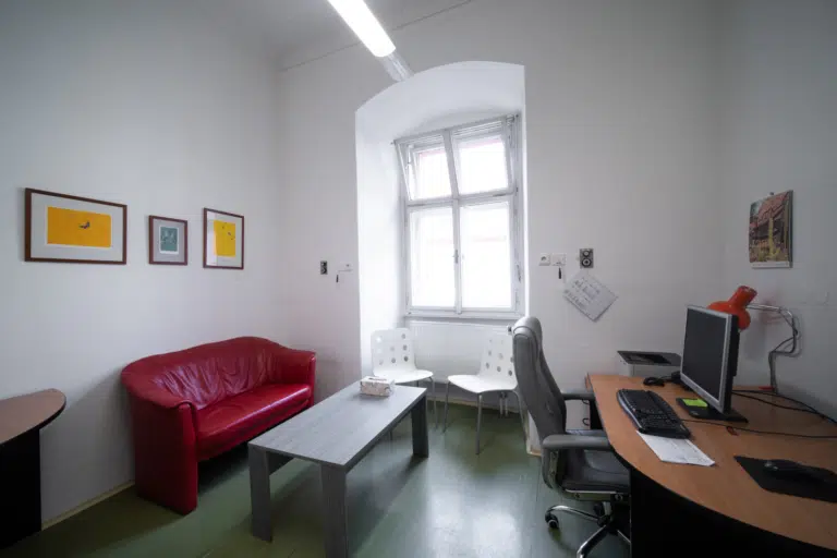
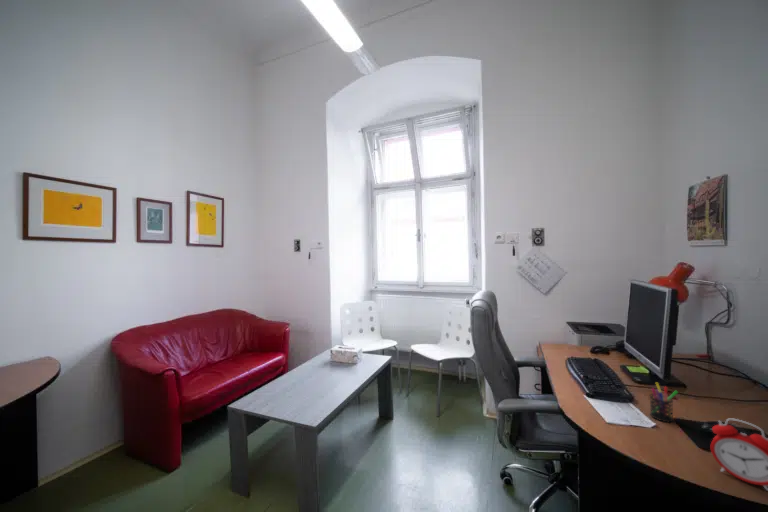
+ alarm clock (744, 450)
+ pen holder (664, 401)
